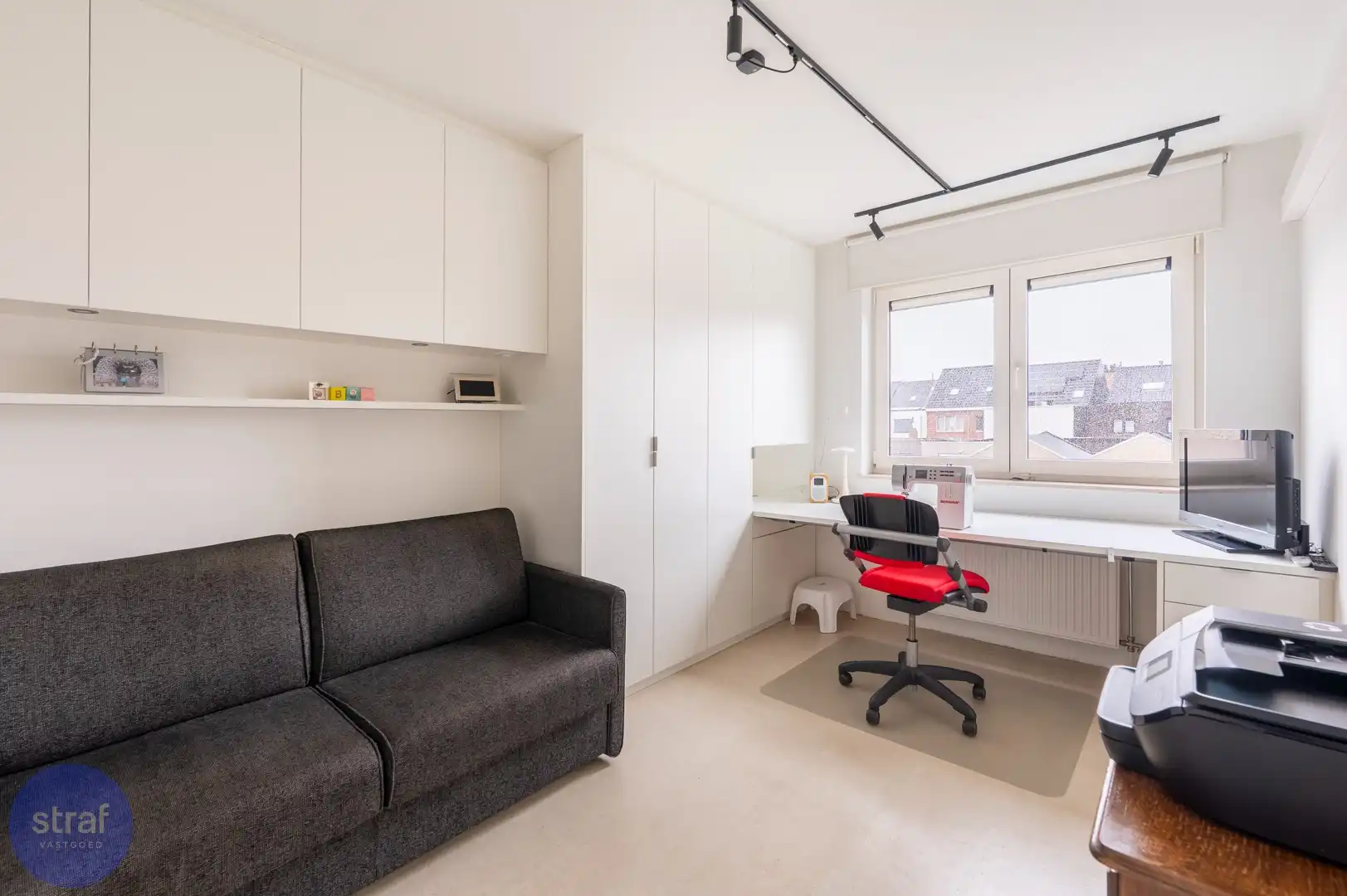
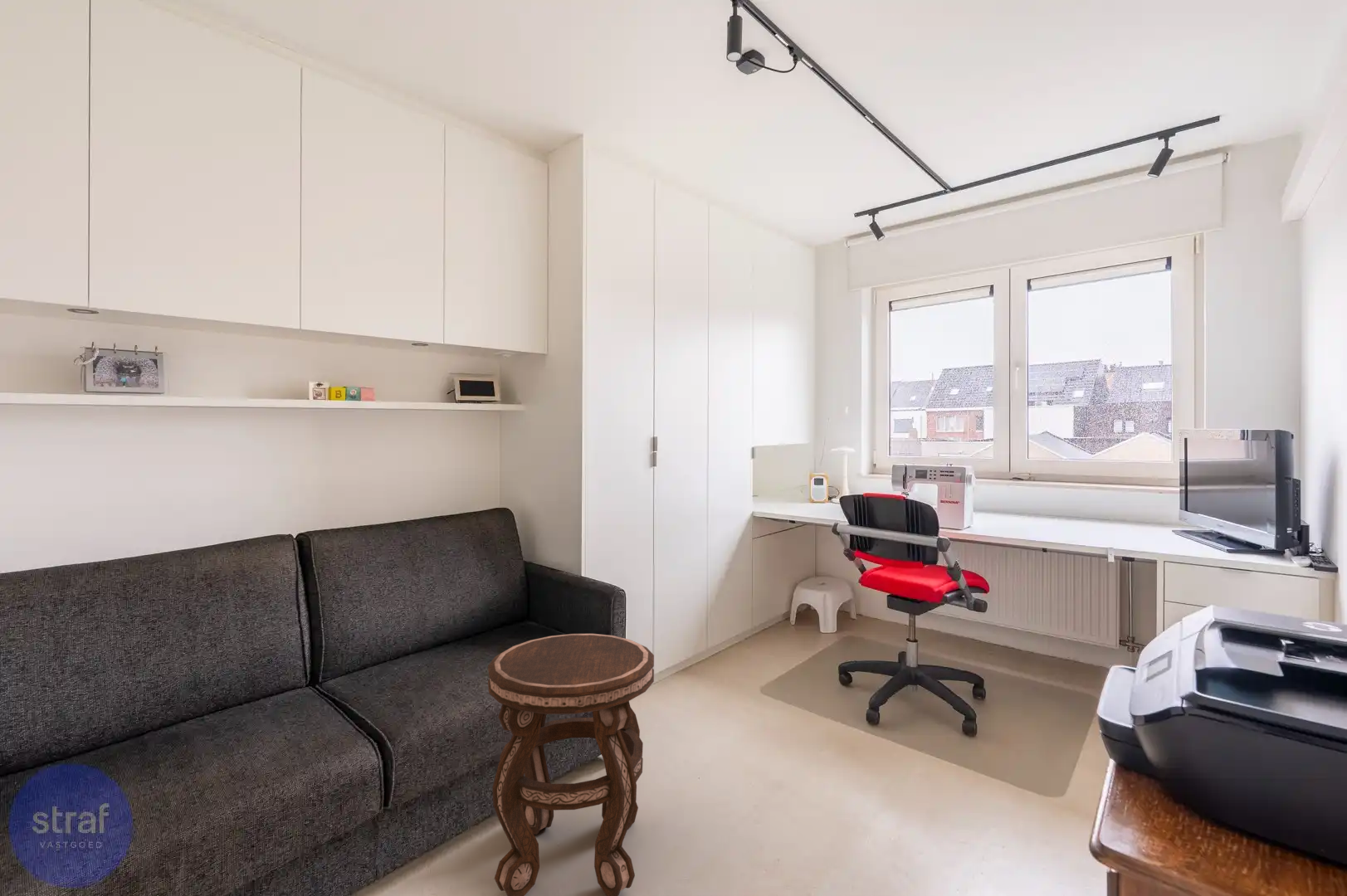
+ side table (570, 738)
